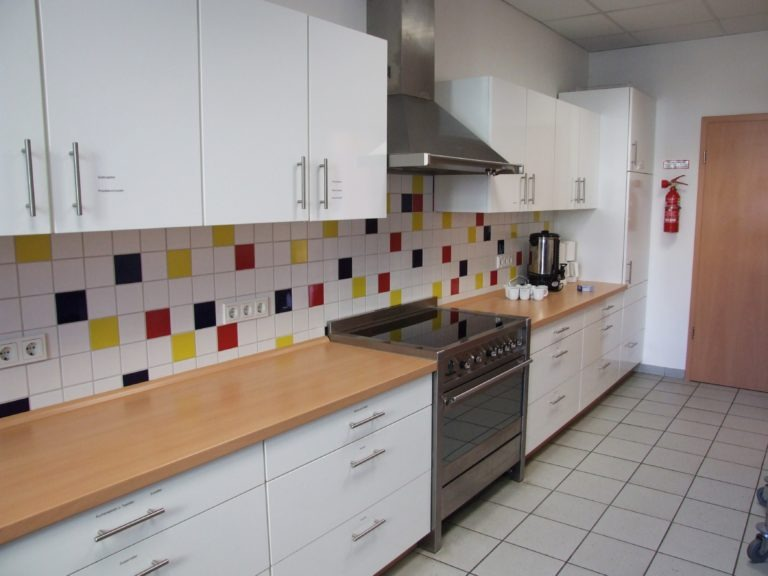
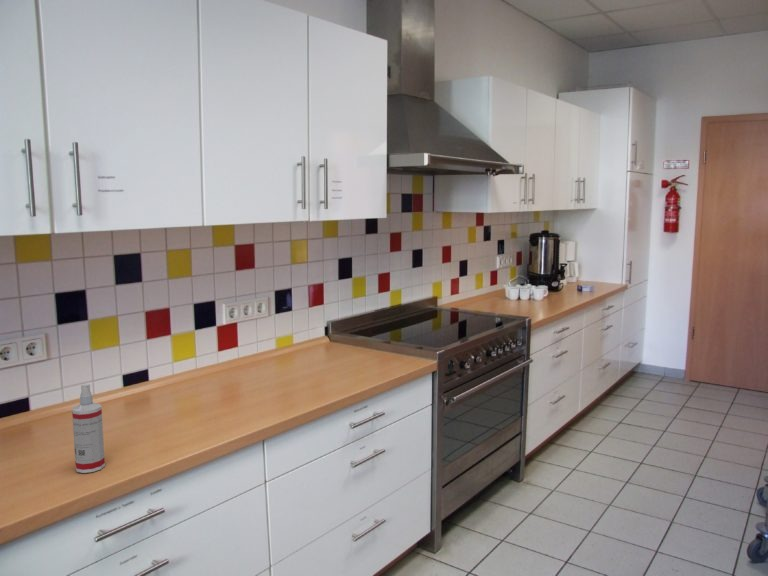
+ spray bottle (87, 426)
